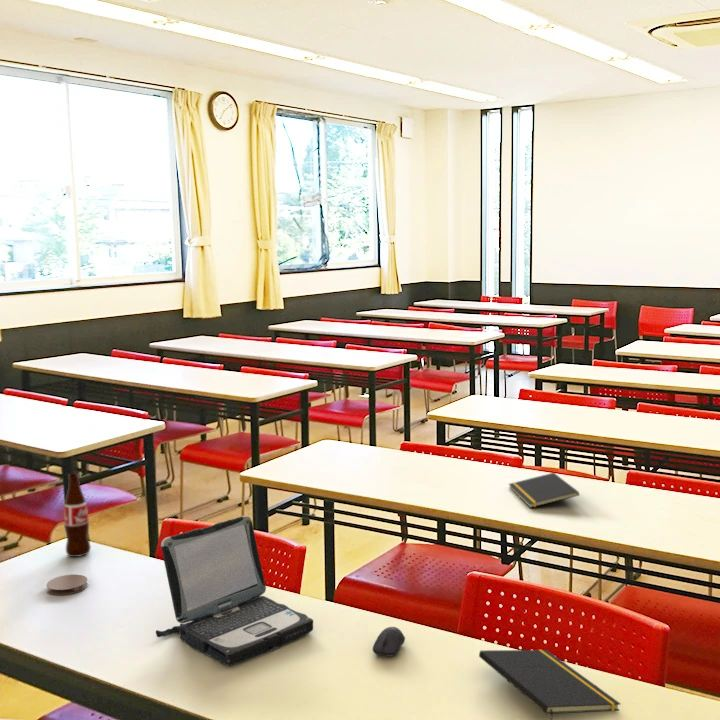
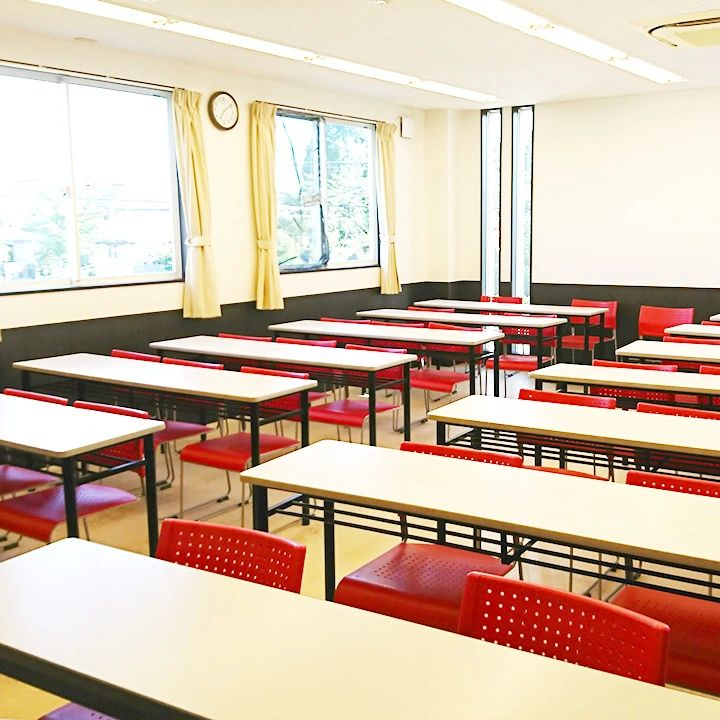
- notepad (546, 679)
- notepad (542, 489)
- computer mouse (389, 639)
- laptop (234, 584)
- coaster (67, 584)
- bottle (76, 514)
